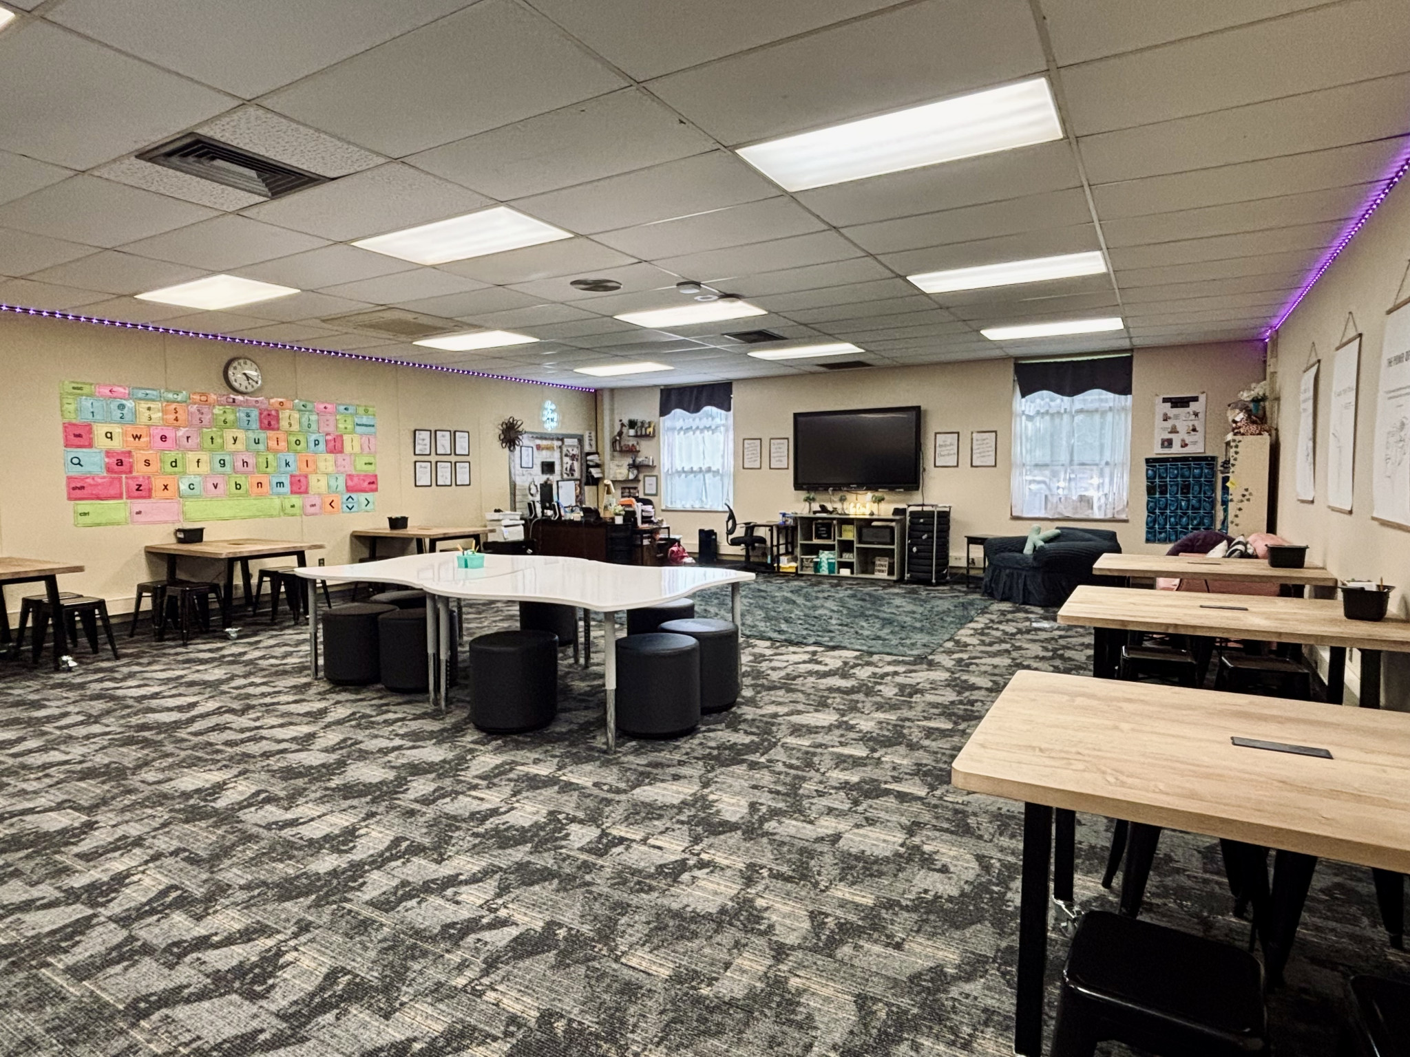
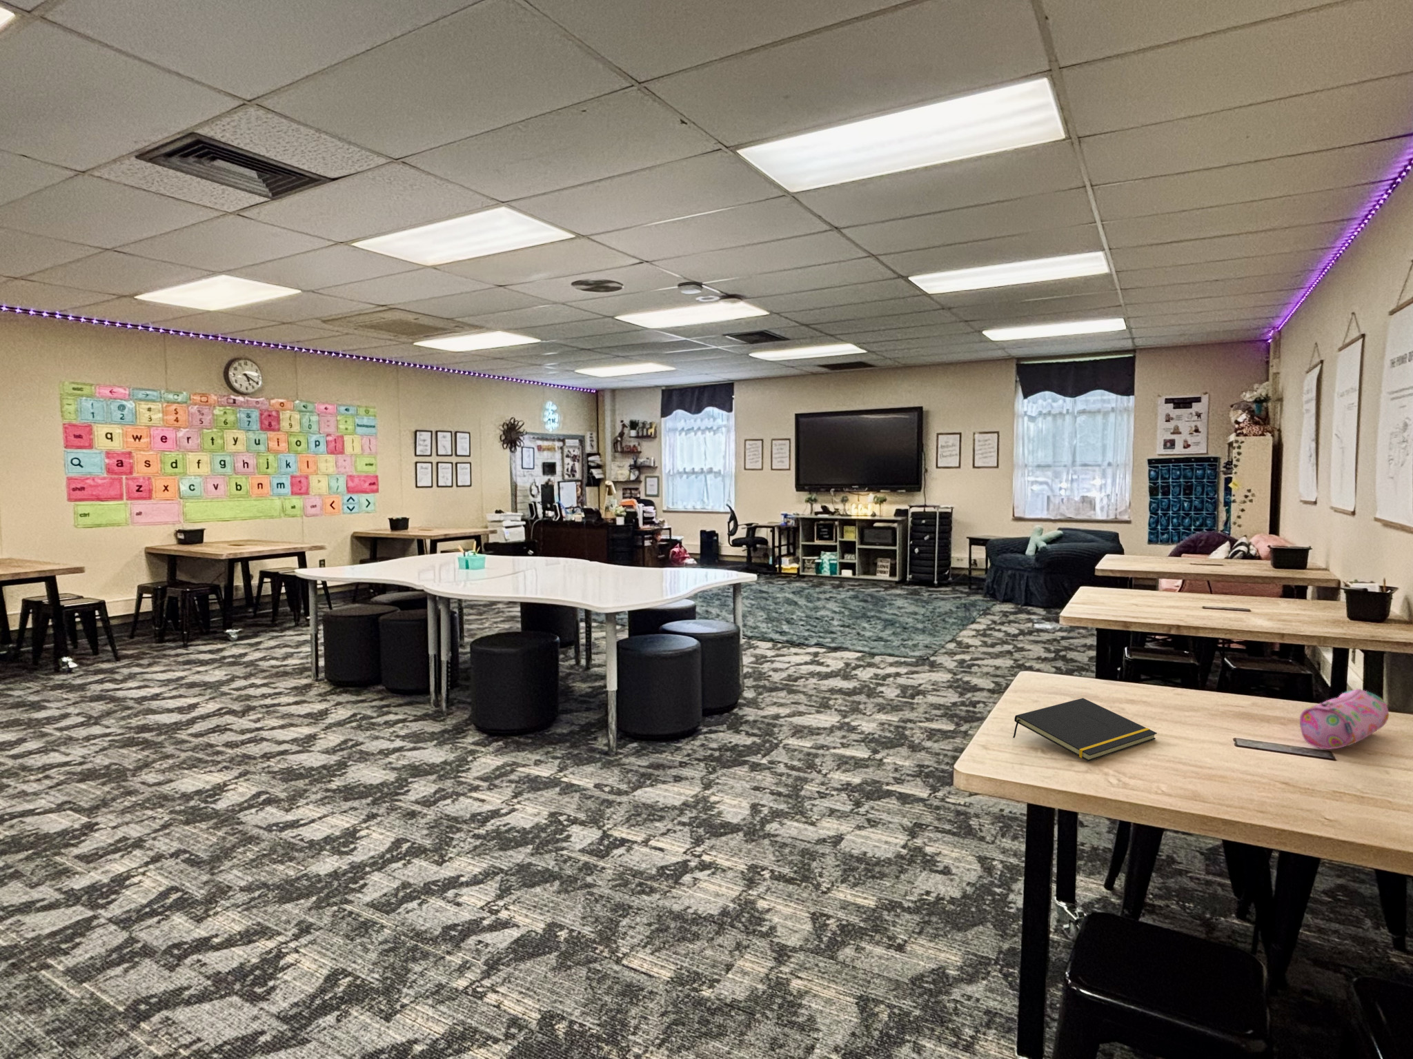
+ pencil case (1344, 717)
+ notepad (1085, 726)
